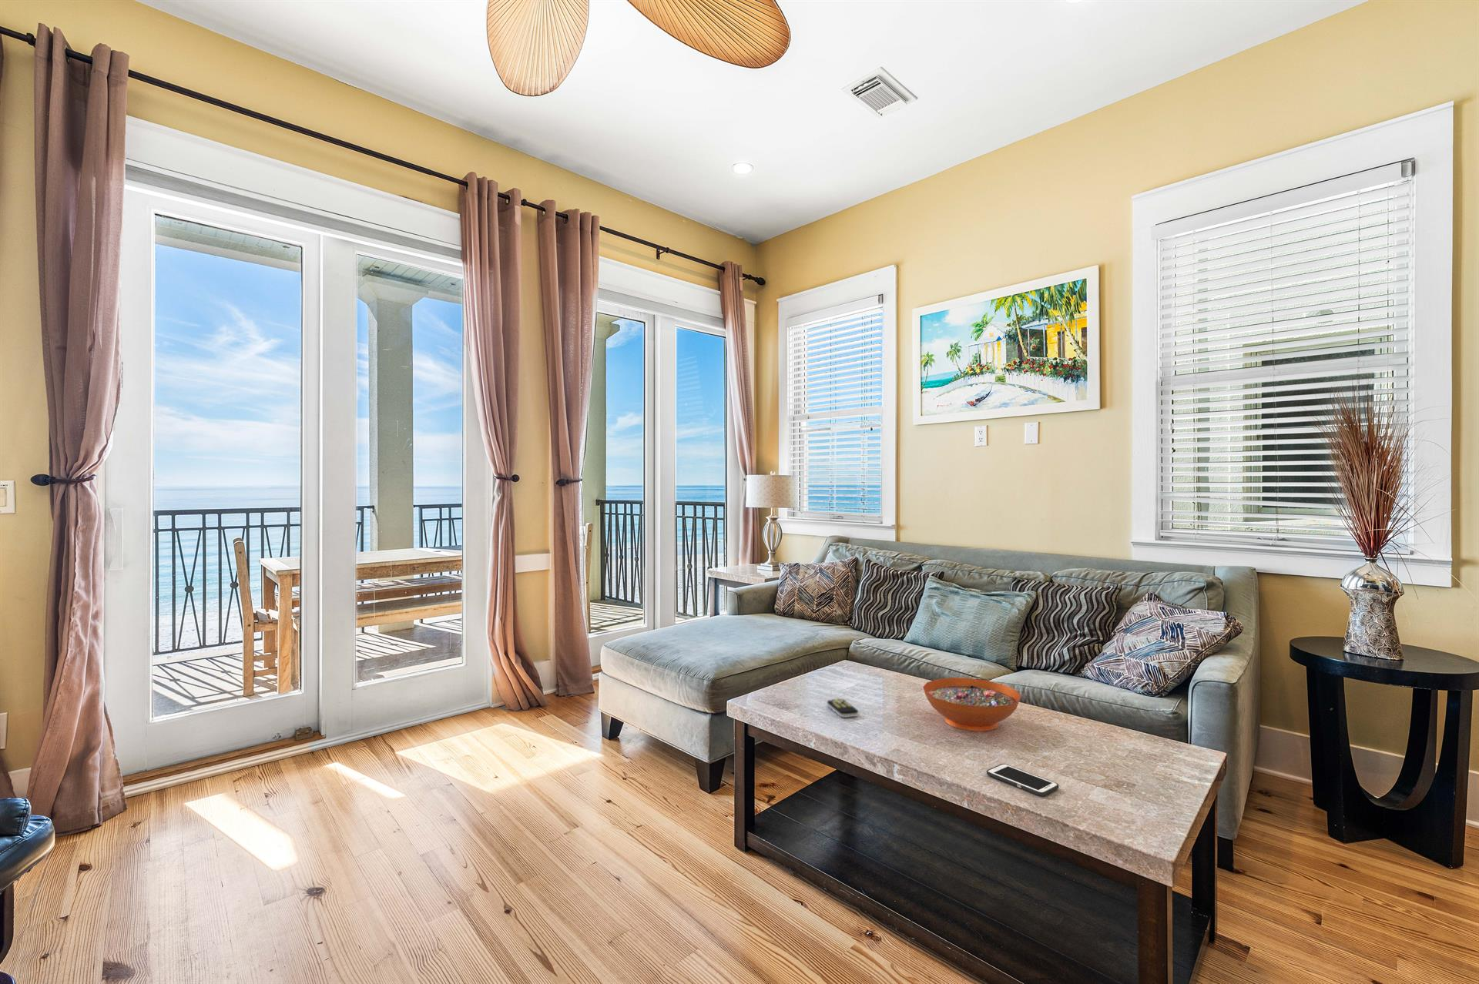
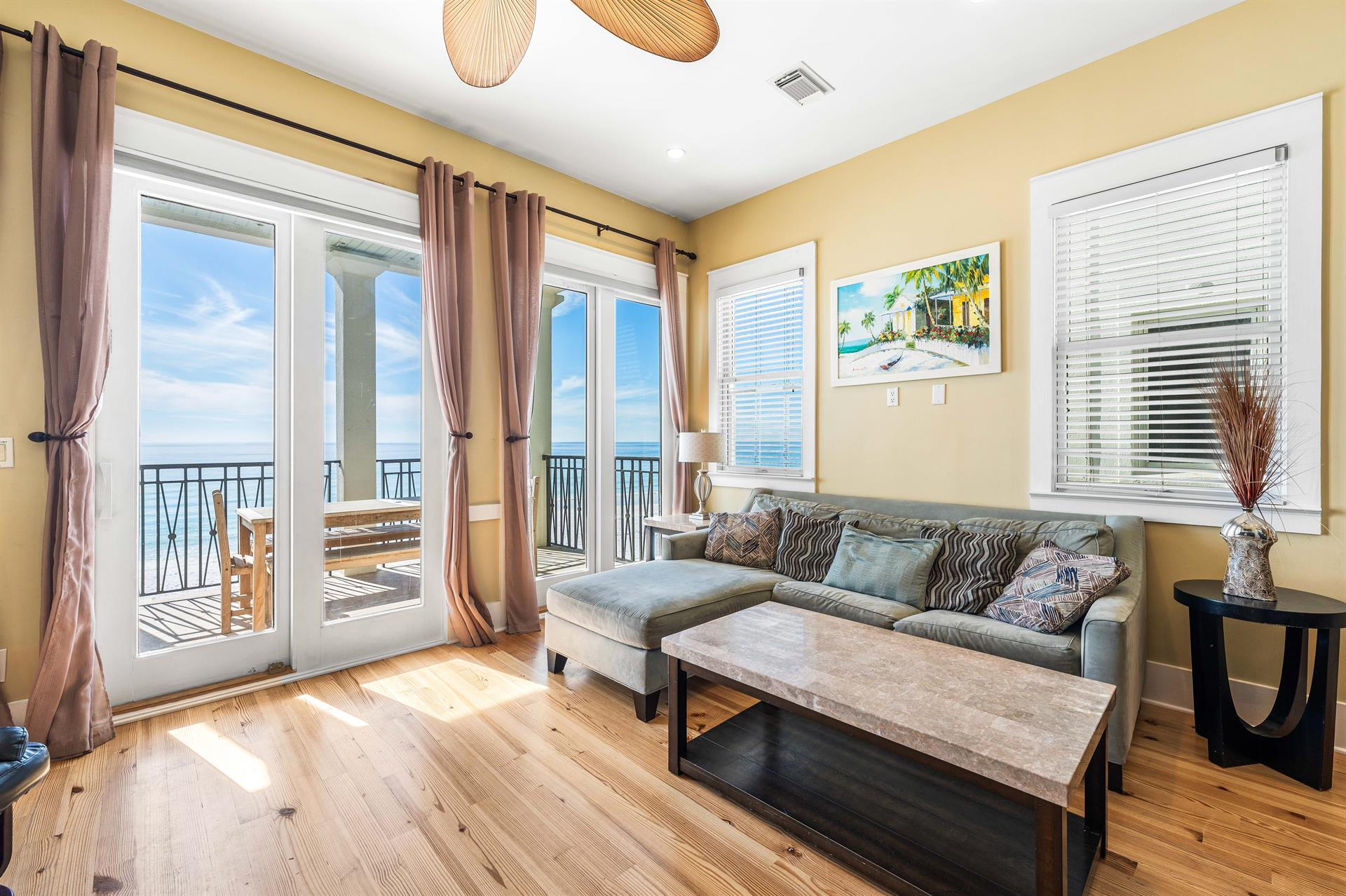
- decorative bowl (970, 706)
- cell phone (1022, 780)
- remote control (842, 707)
